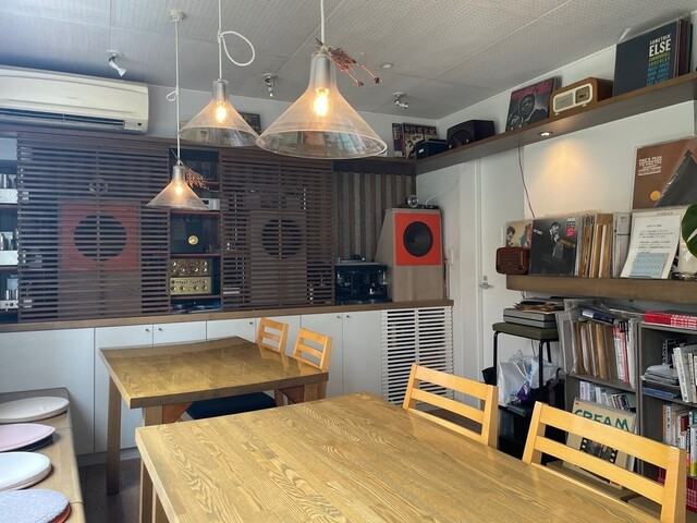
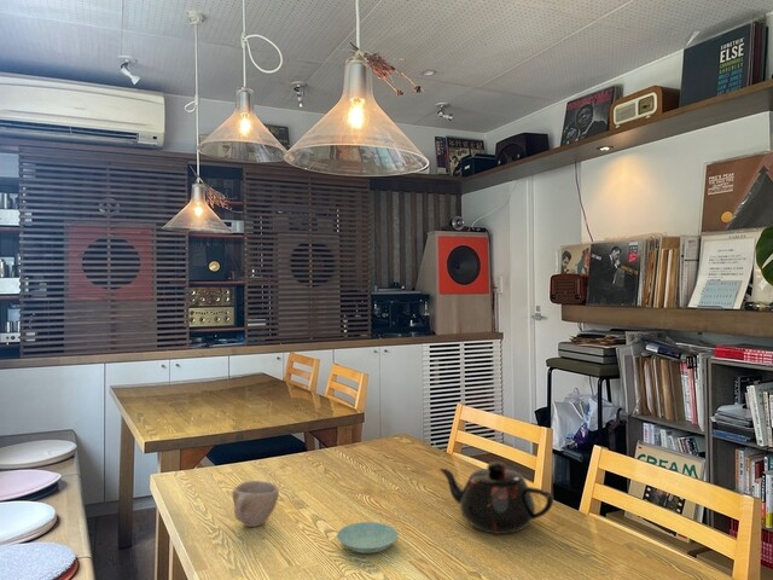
+ teapot (493, 492)
+ cup (252, 506)
+ saucer (367, 539)
